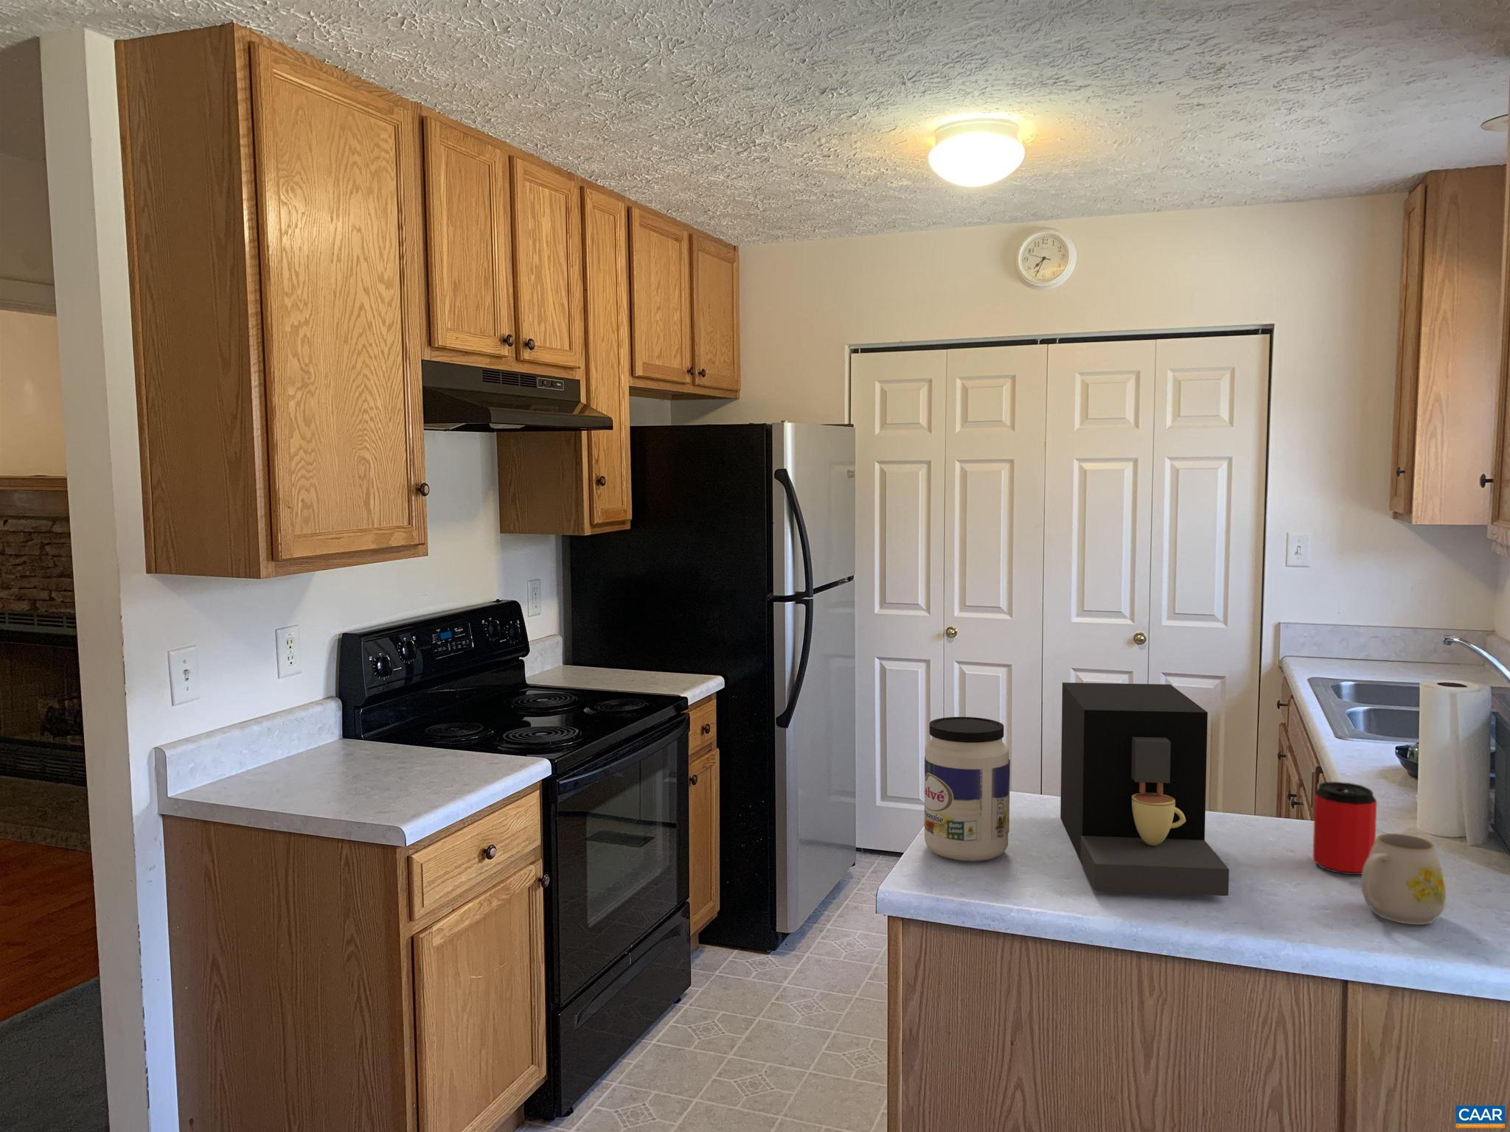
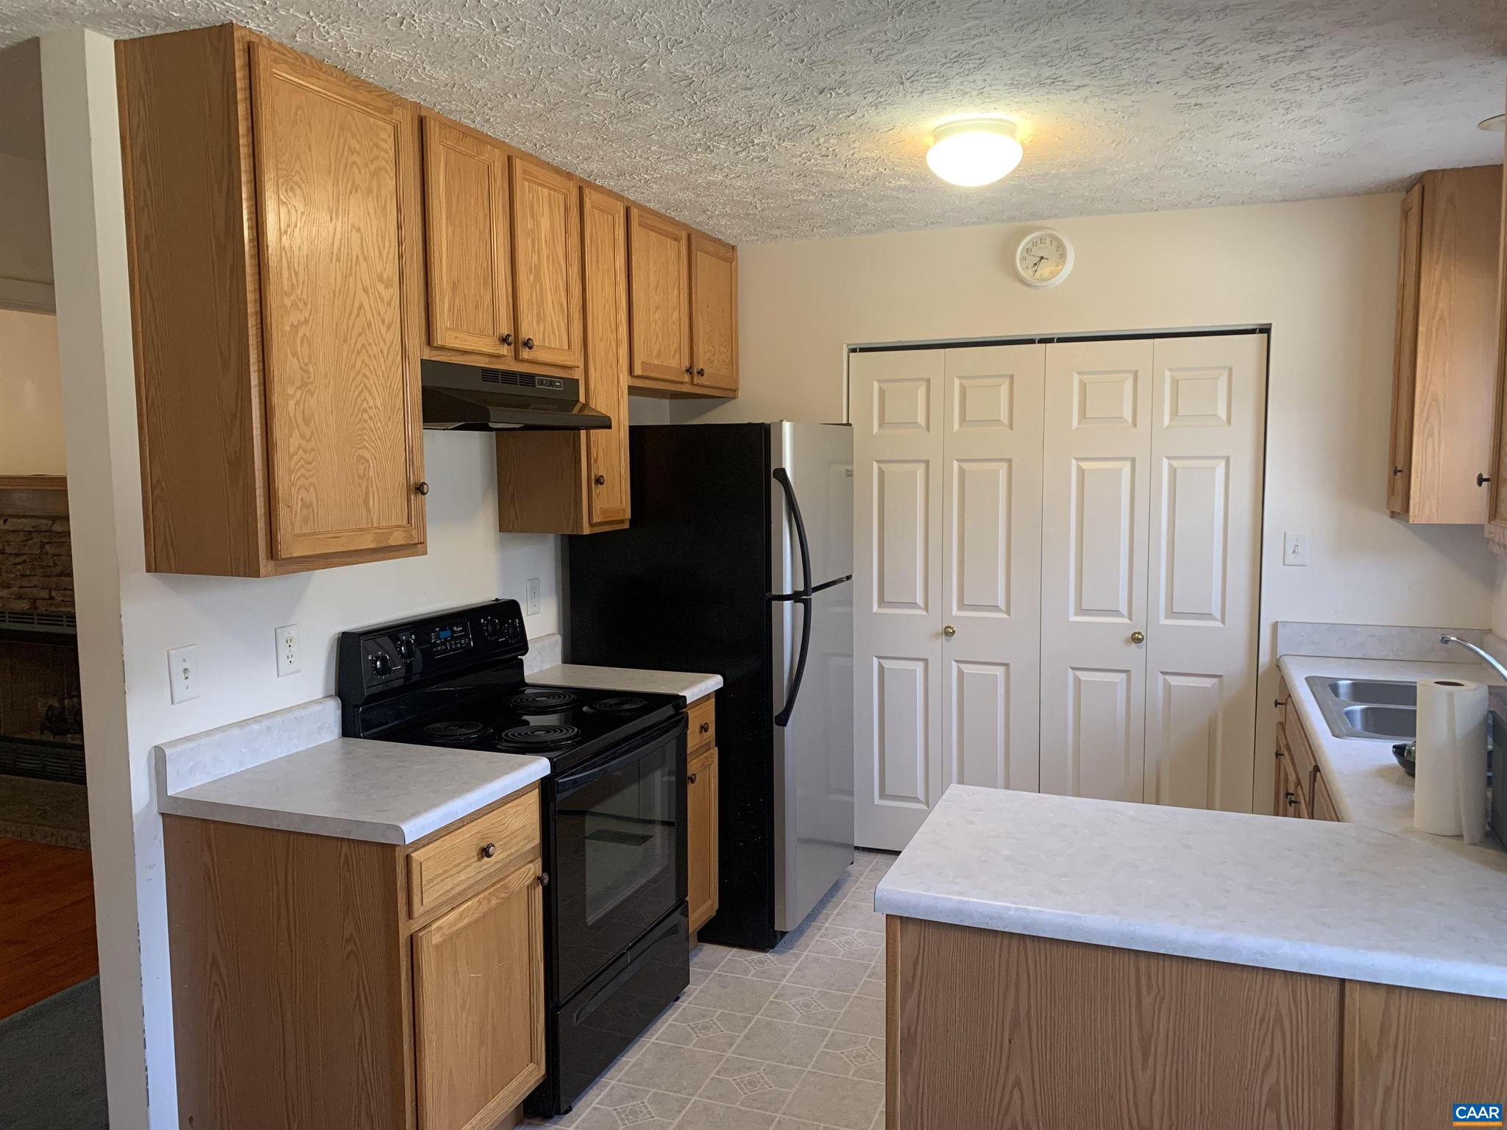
- can (1344, 826)
- coffee maker (1135, 779)
- mug (1397, 879)
- jar (967, 787)
